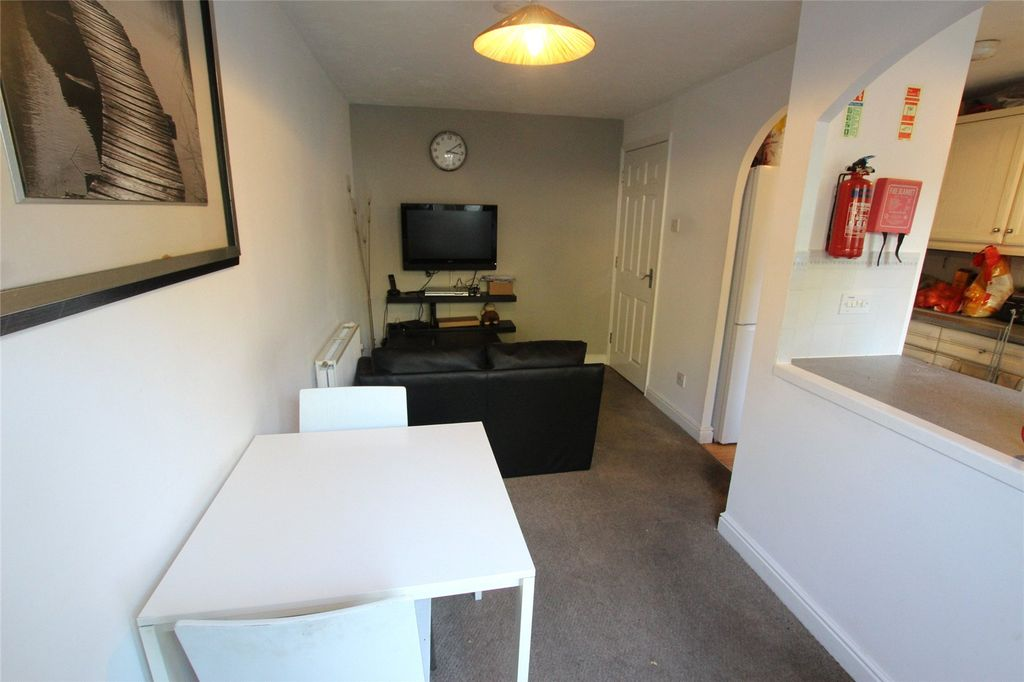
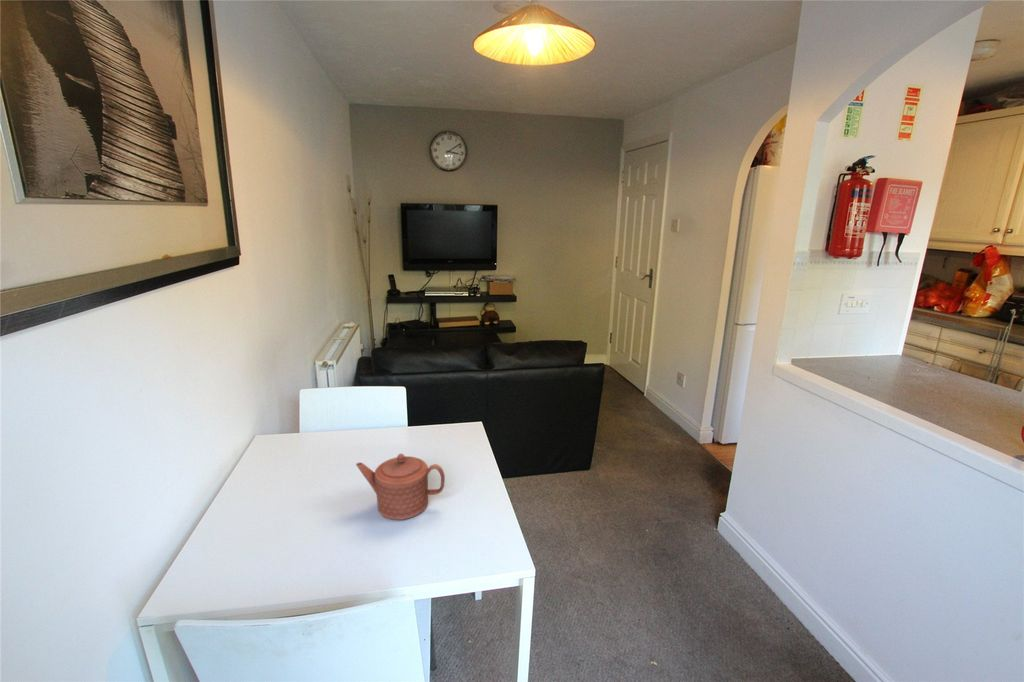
+ teapot (401, 479)
